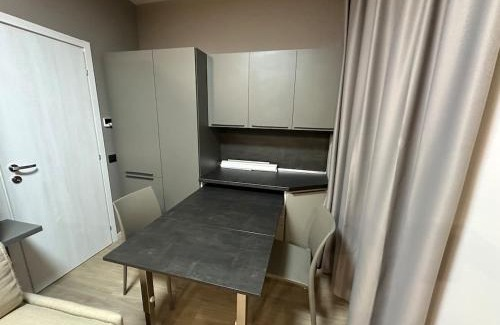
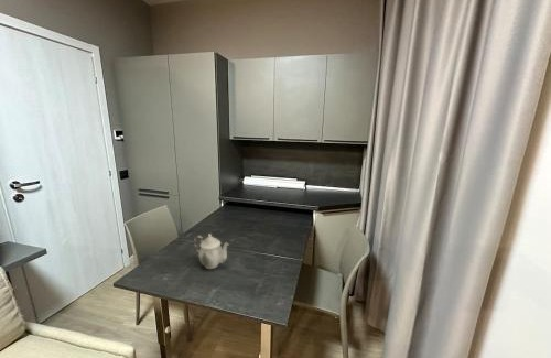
+ teapot (210, 249)
